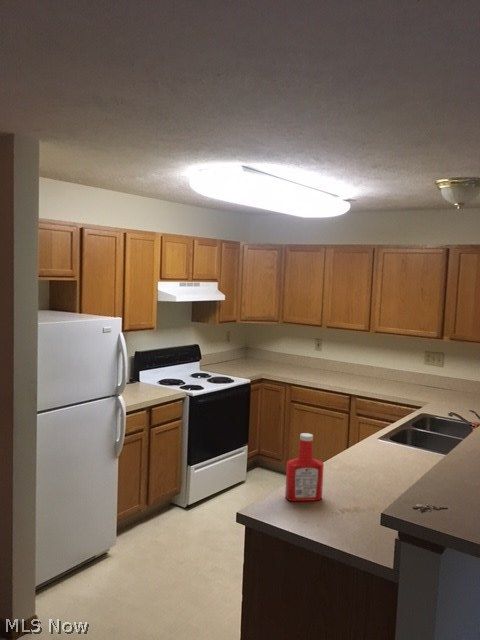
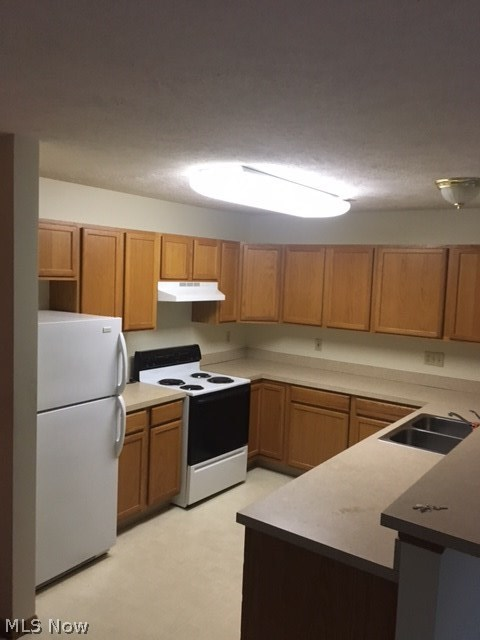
- soap bottle (305, 466)
